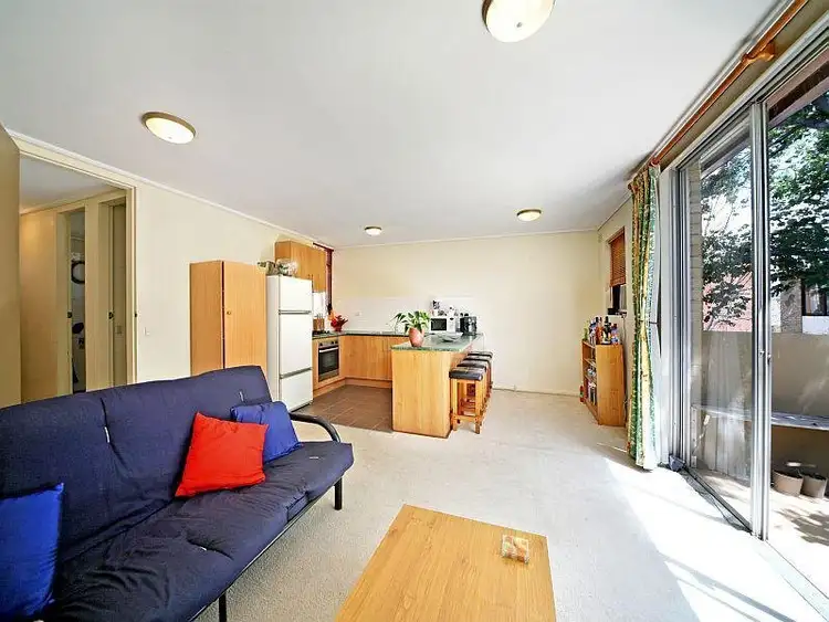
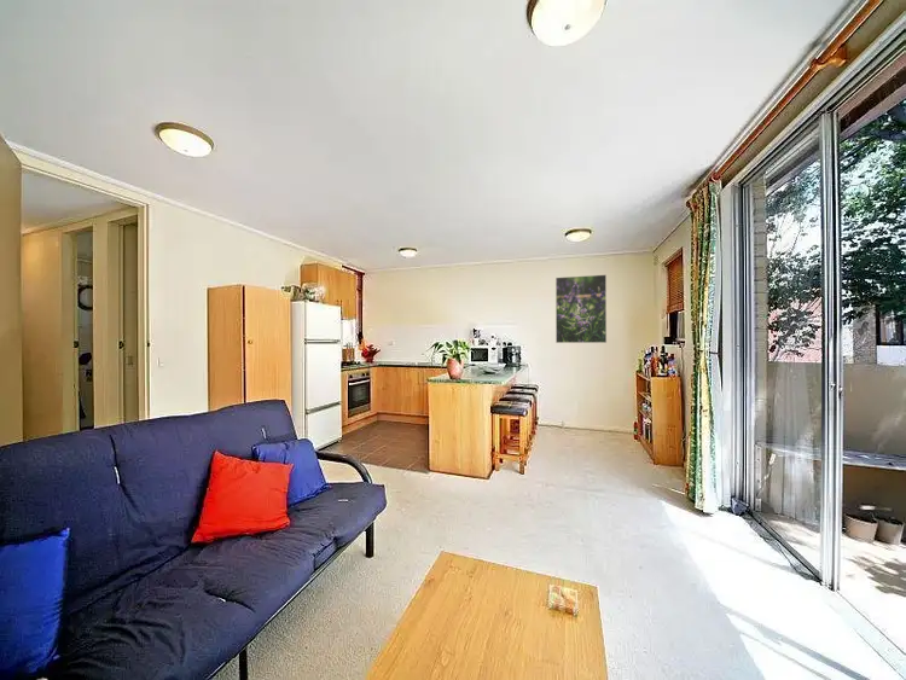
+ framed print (580, 309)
